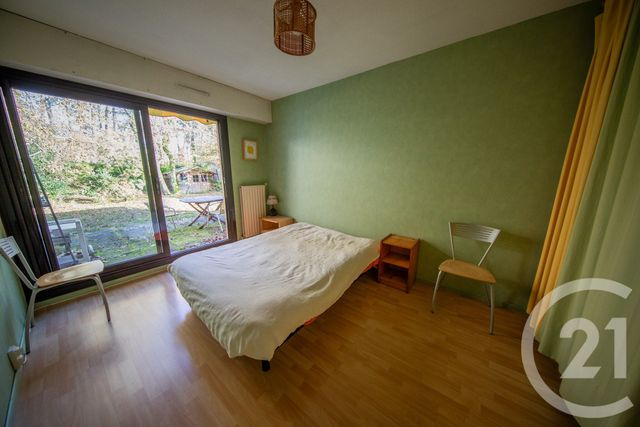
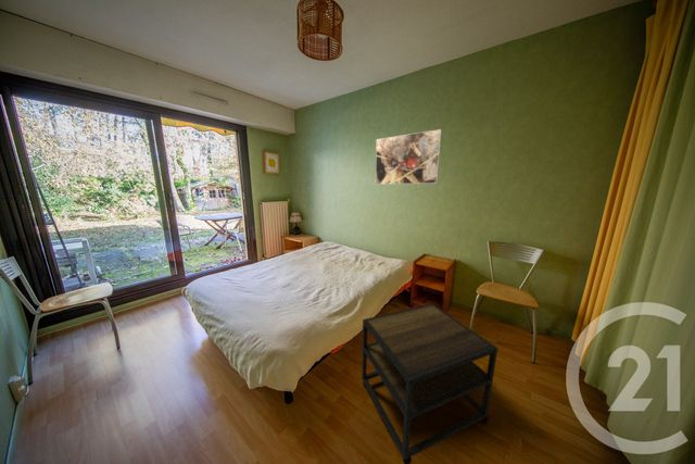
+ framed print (404, 160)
+ side table (422, 367)
